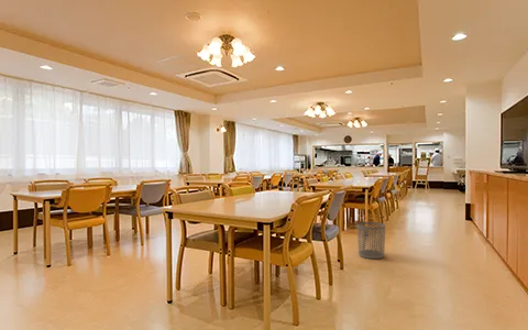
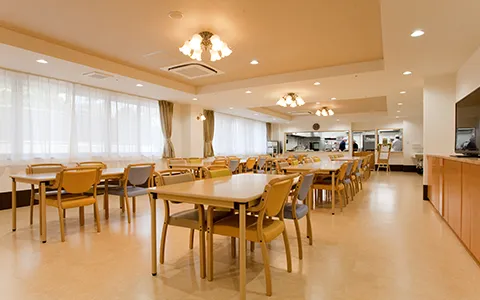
- waste bin (371, 239)
